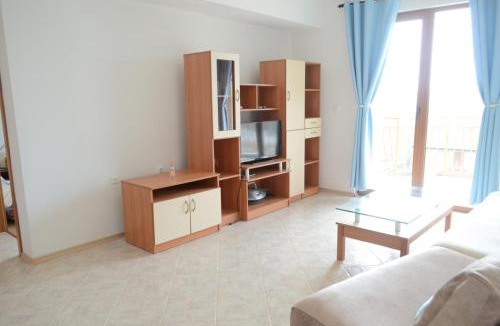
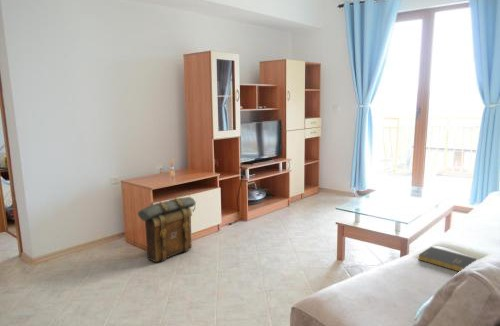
+ backpack (169, 227)
+ book (445, 258)
